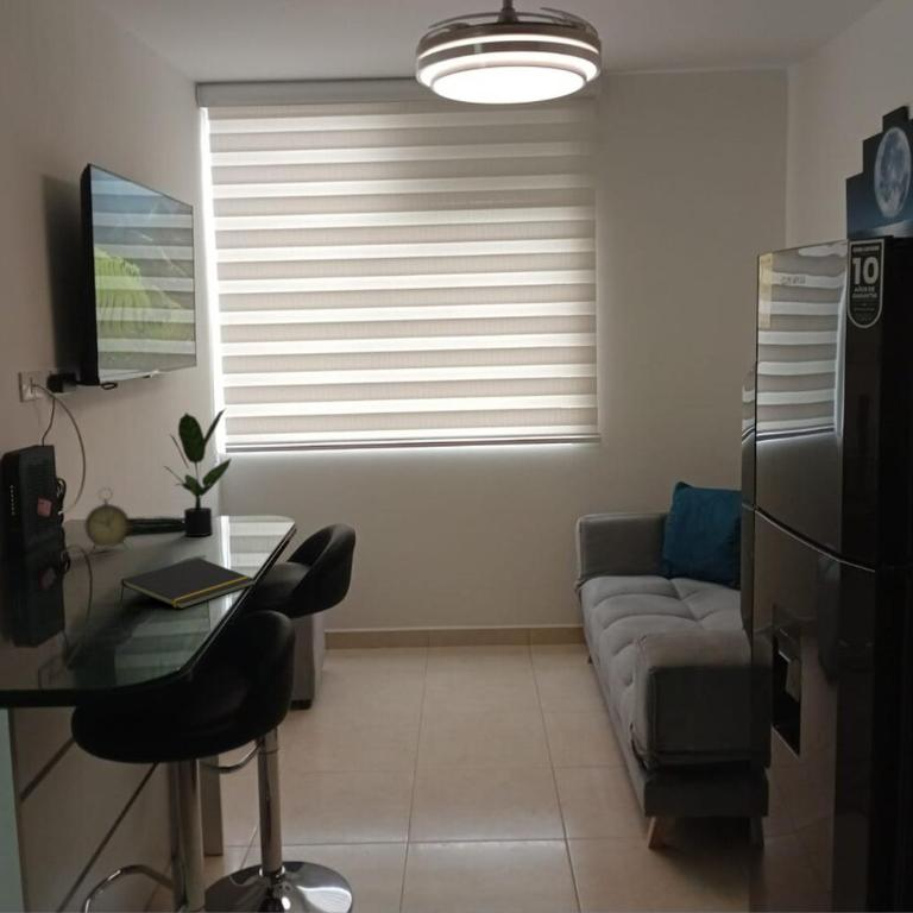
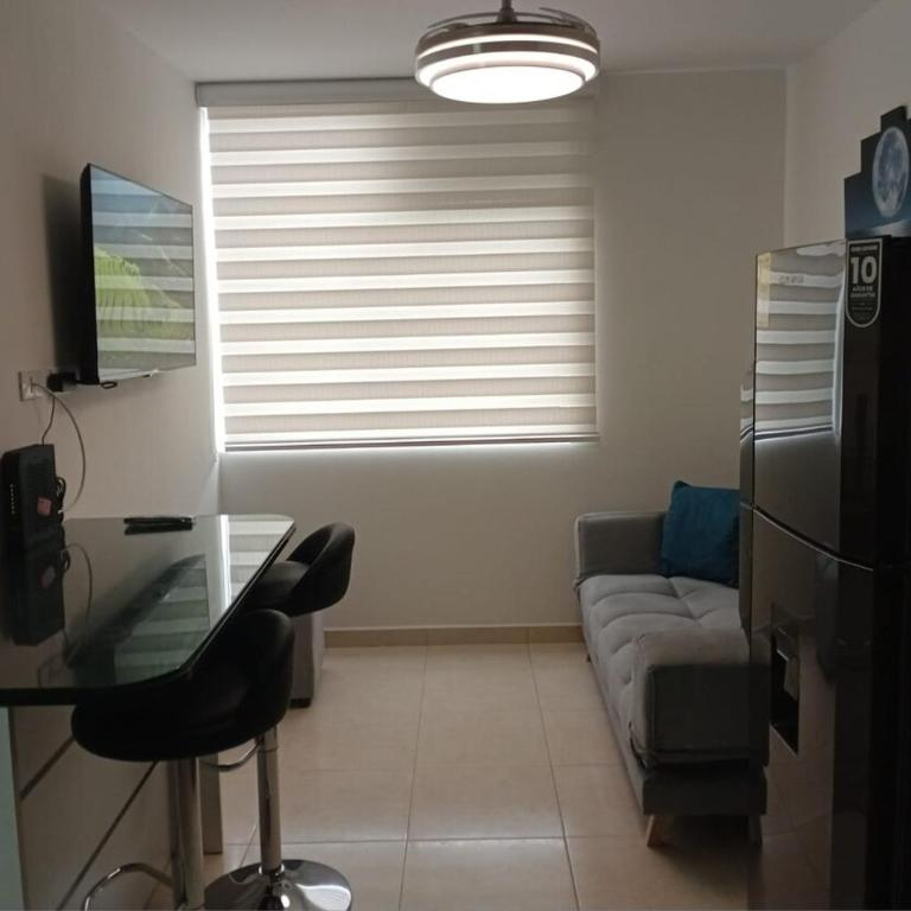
- alarm clock (107, 518)
- potted plant (200, 470)
- notepad (190, 581)
